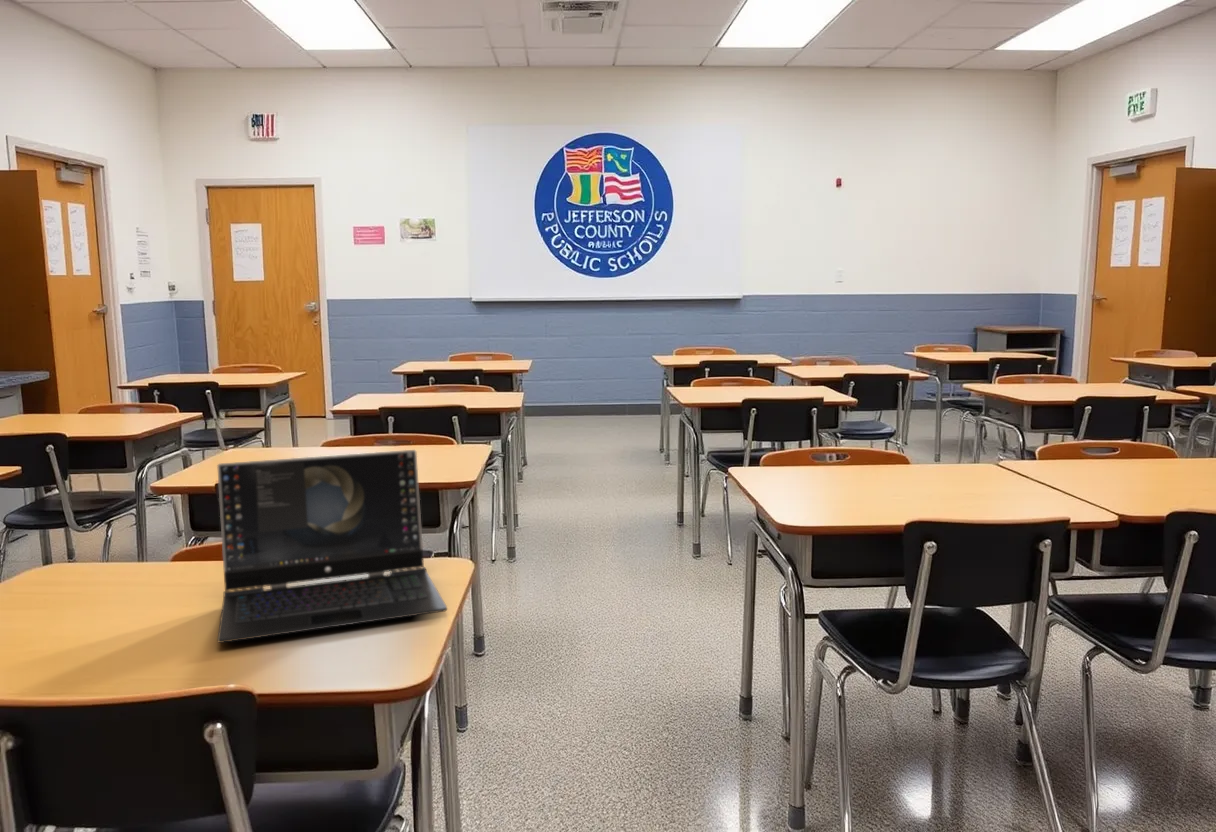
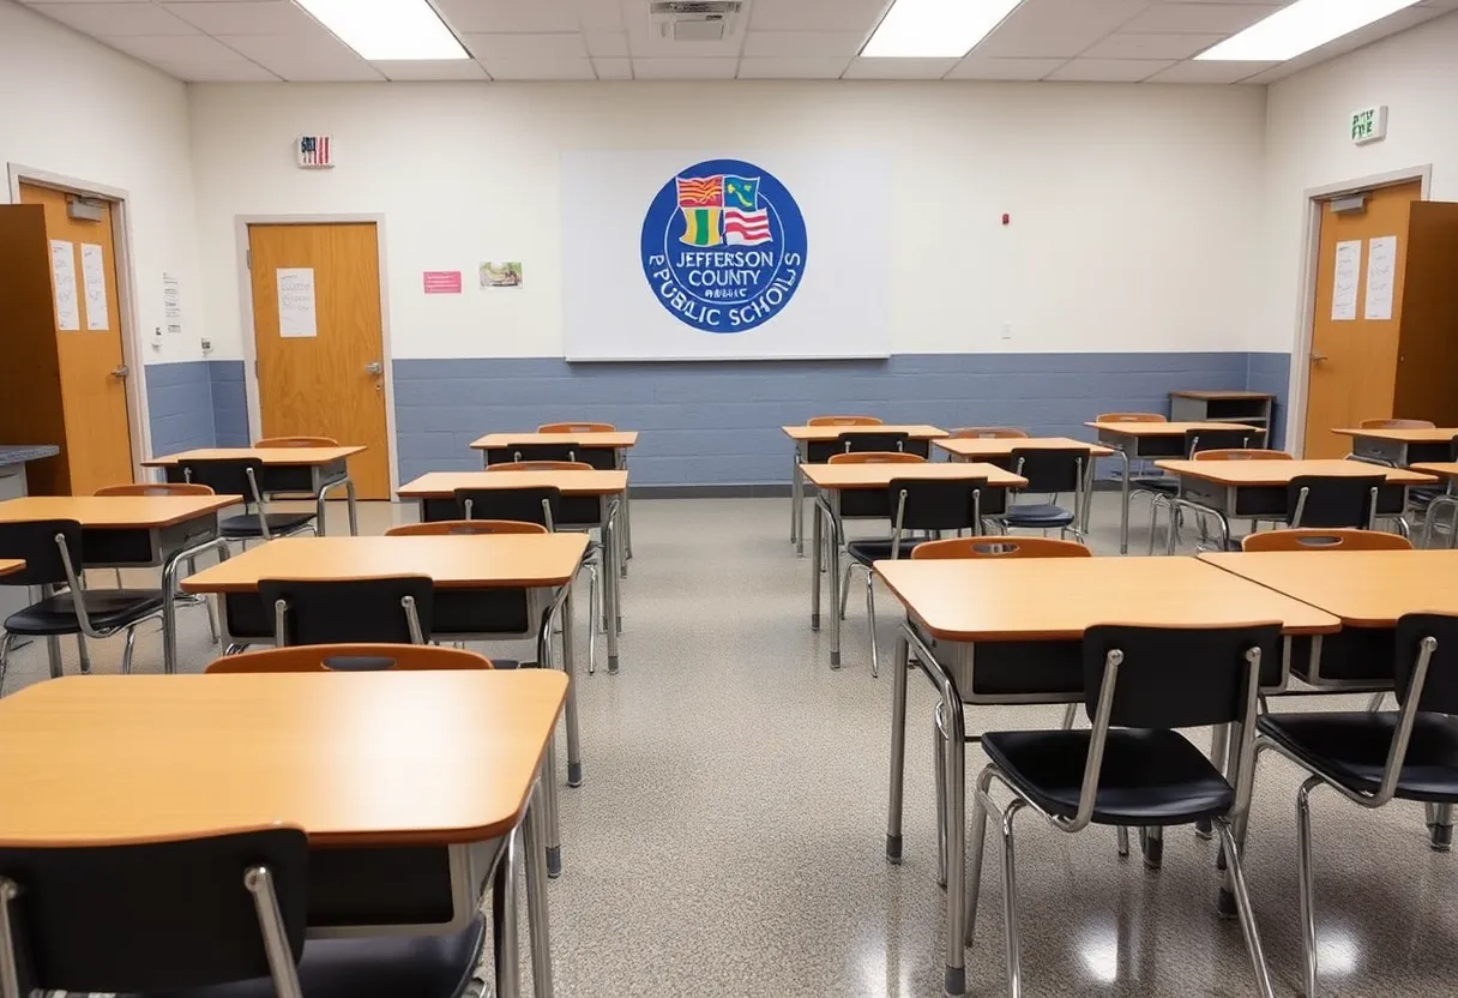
- laptop (328, 538)
